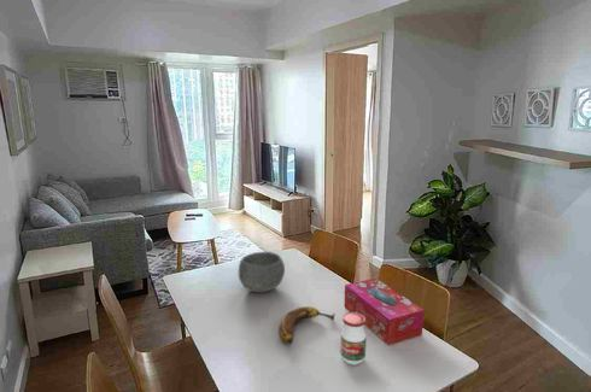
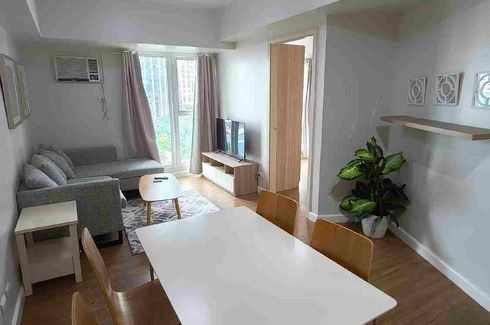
- banana (300, 321)
- jar (353, 339)
- bowl (262, 273)
- tissue box (381, 308)
